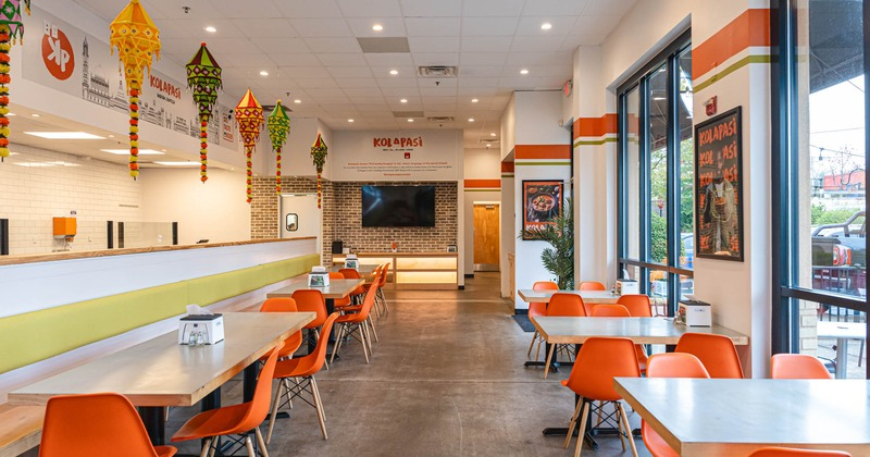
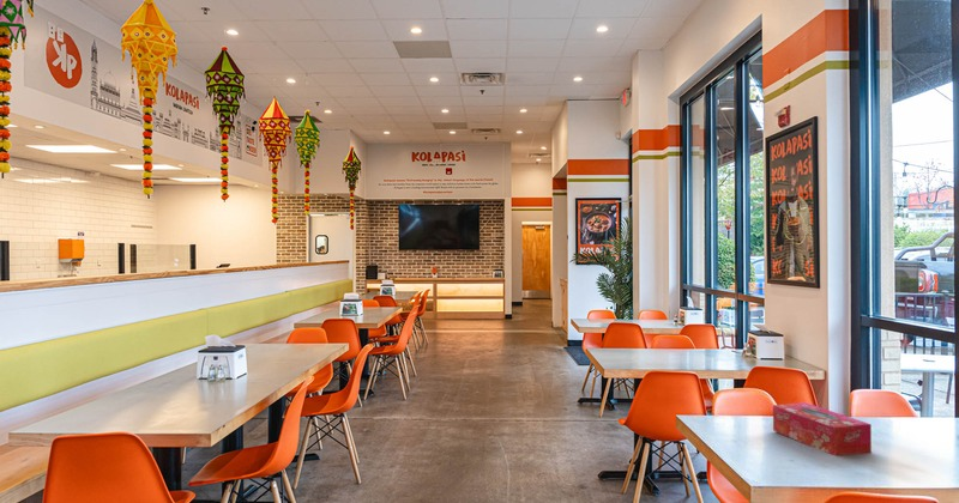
+ tissue box (819, 426)
